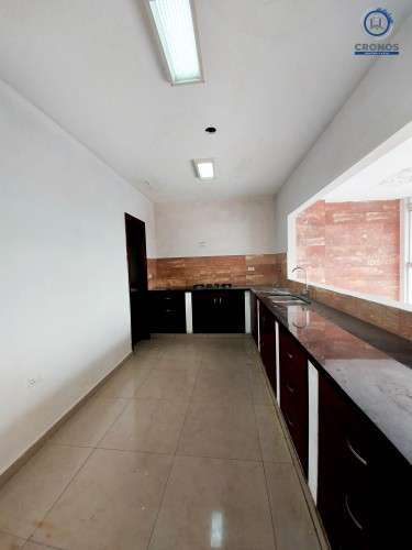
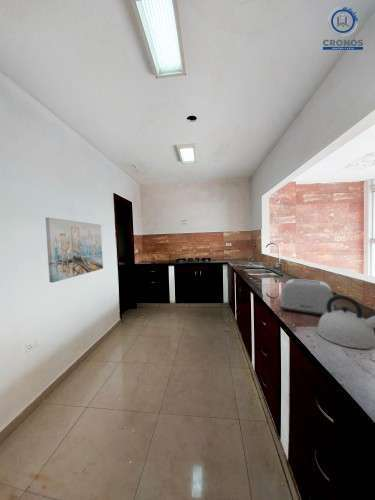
+ wall art (80, 248)
+ toaster (307, 296)
+ kettle (347, 316)
